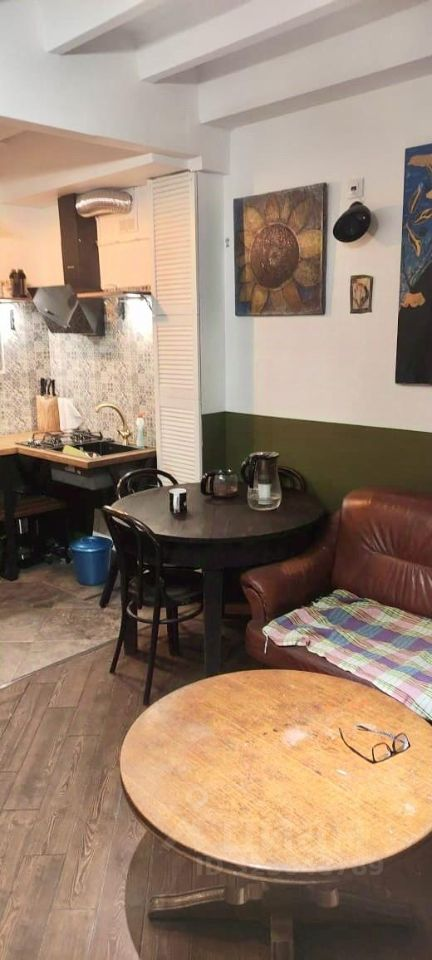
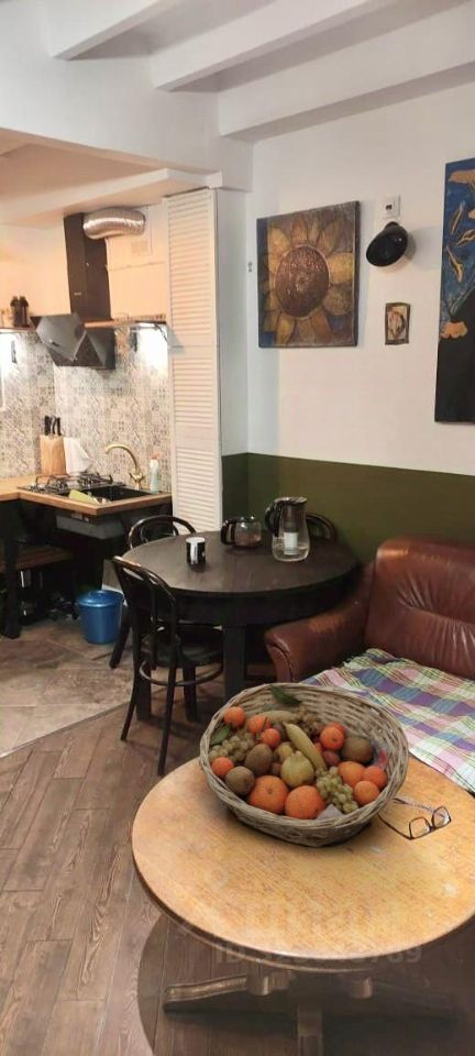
+ fruit basket (300, 760)
